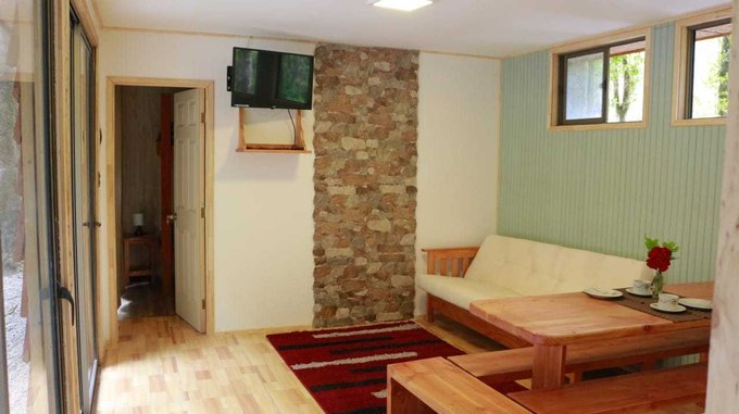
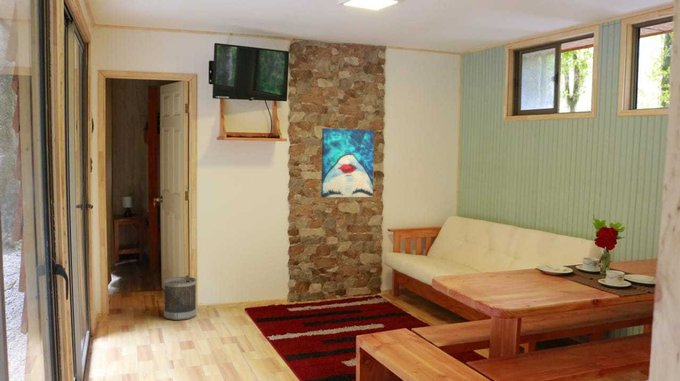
+ wall art (347, 163)
+ wastebasket (180, 297)
